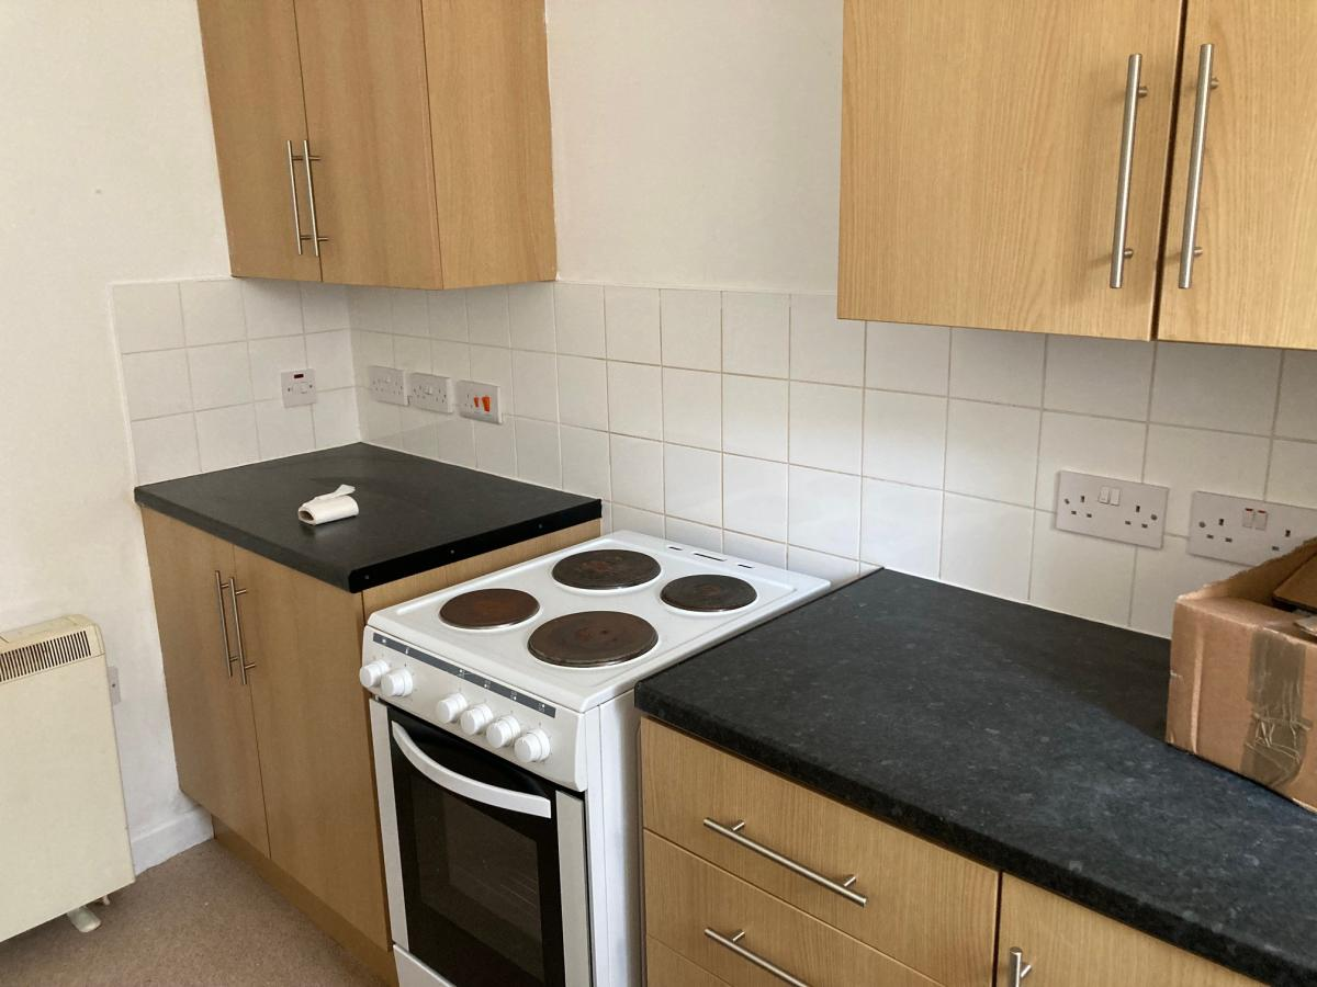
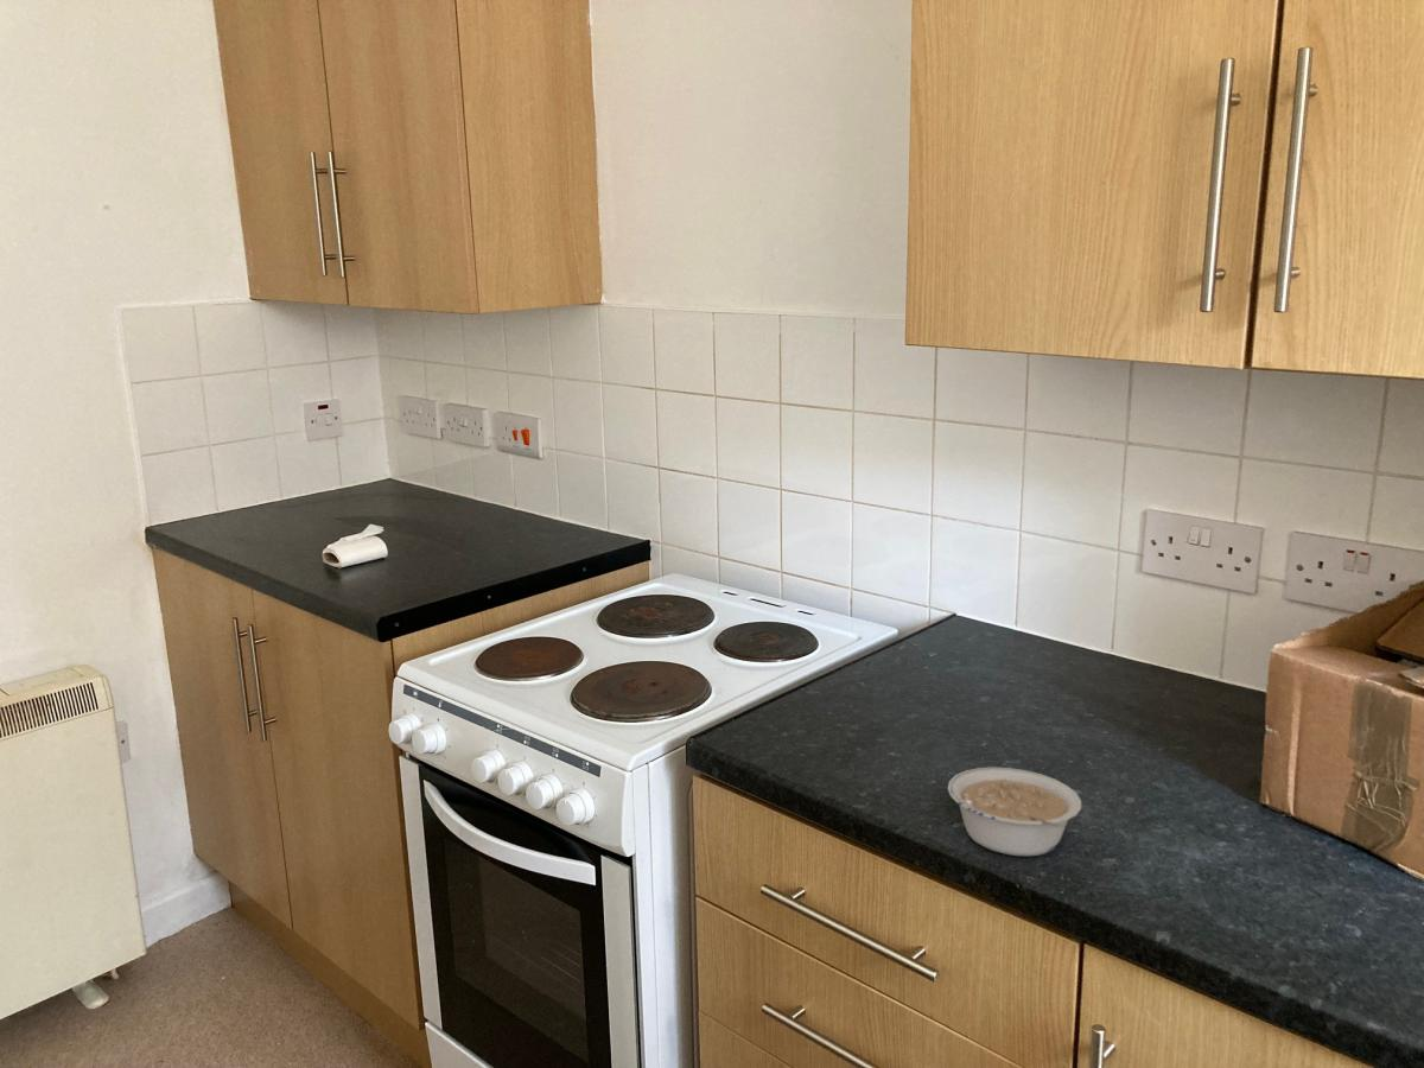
+ legume (1017, 812)
